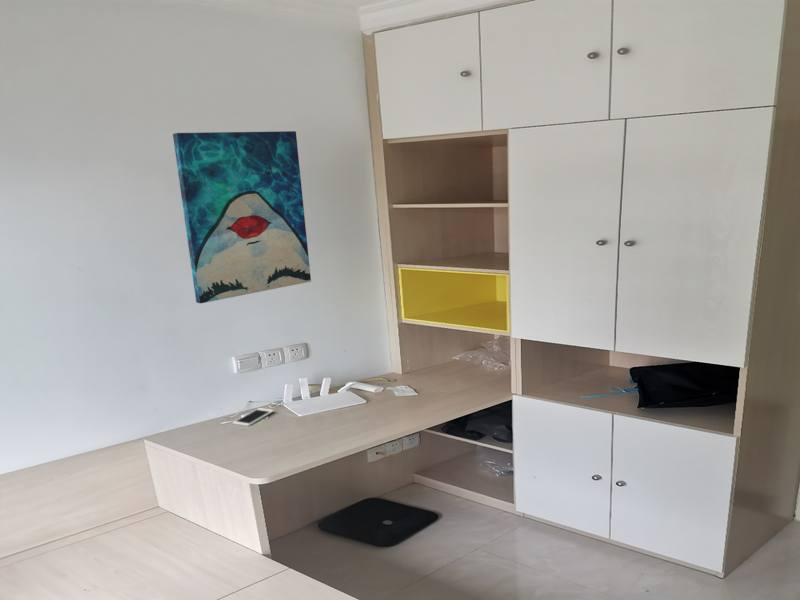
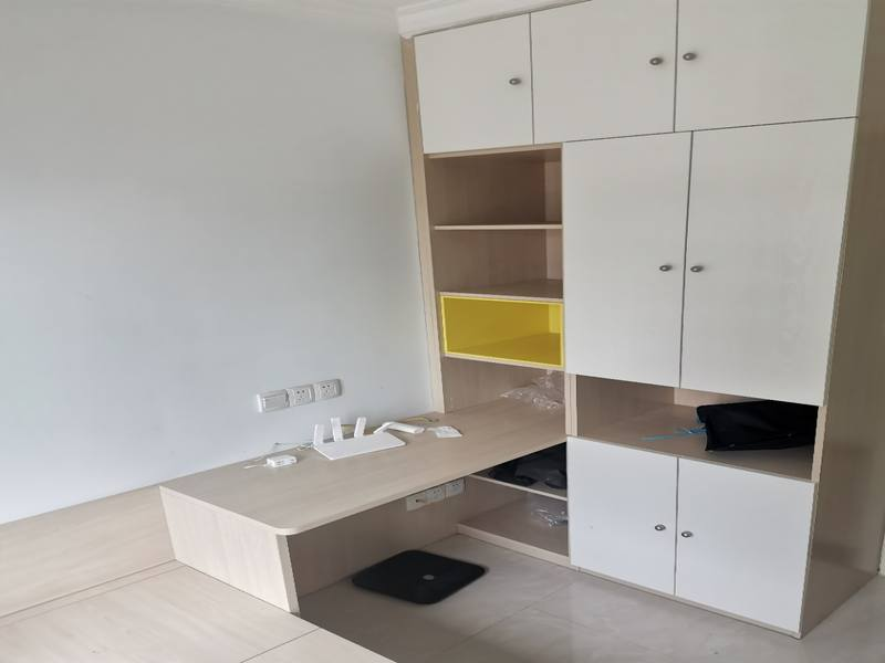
- cell phone (253, 416)
- wall art (247, 213)
